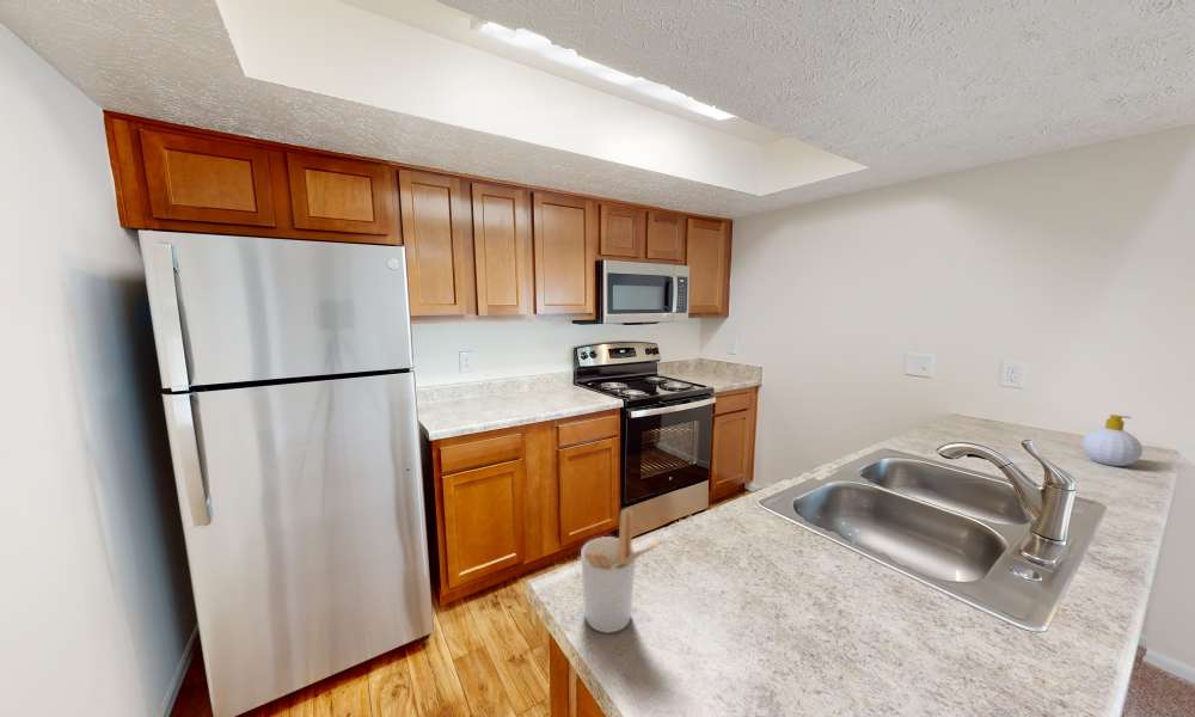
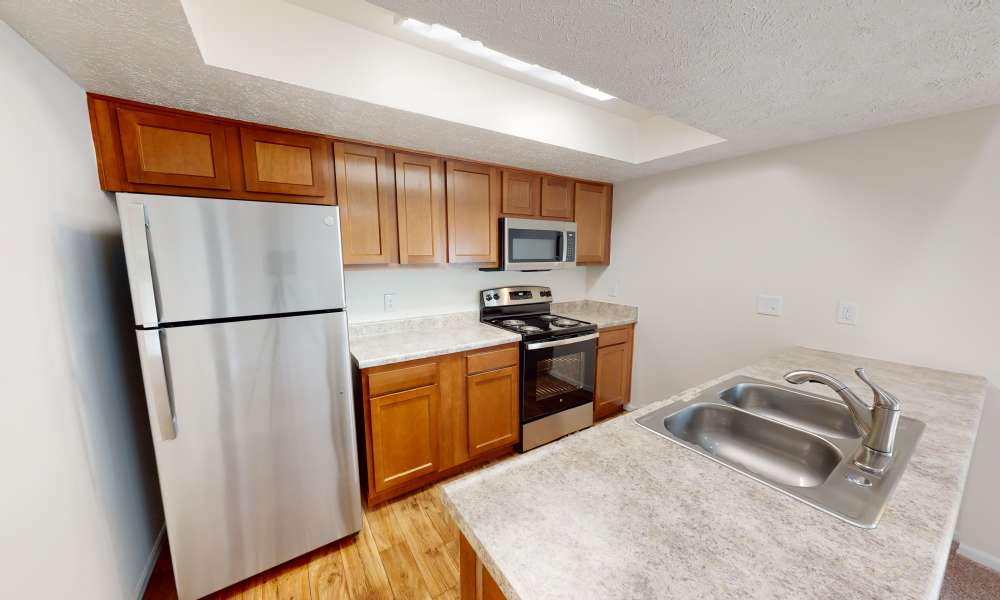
- utensil holder (620, 574)
- soap bottle (1111, 439)
